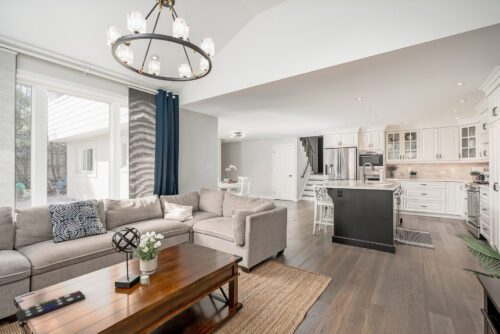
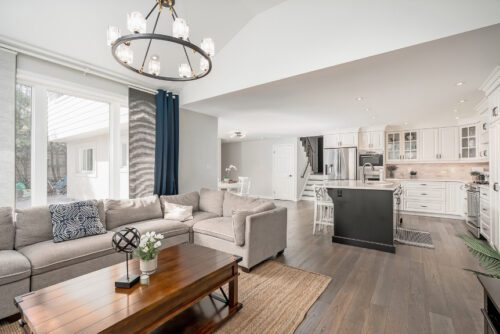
- remote control (52, 304)
